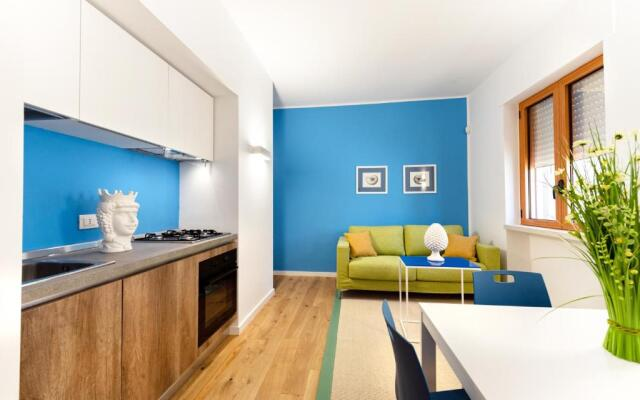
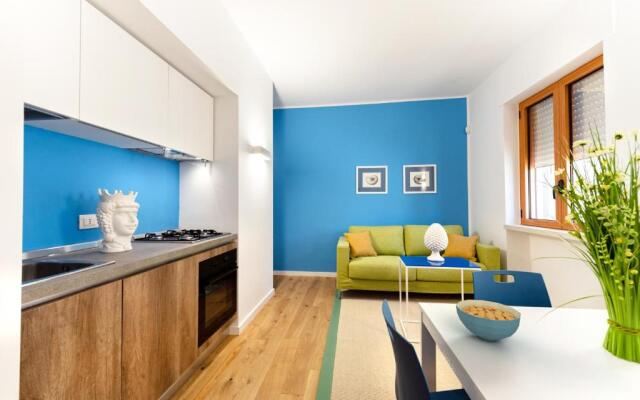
+ cereal bowl (487, 323)
